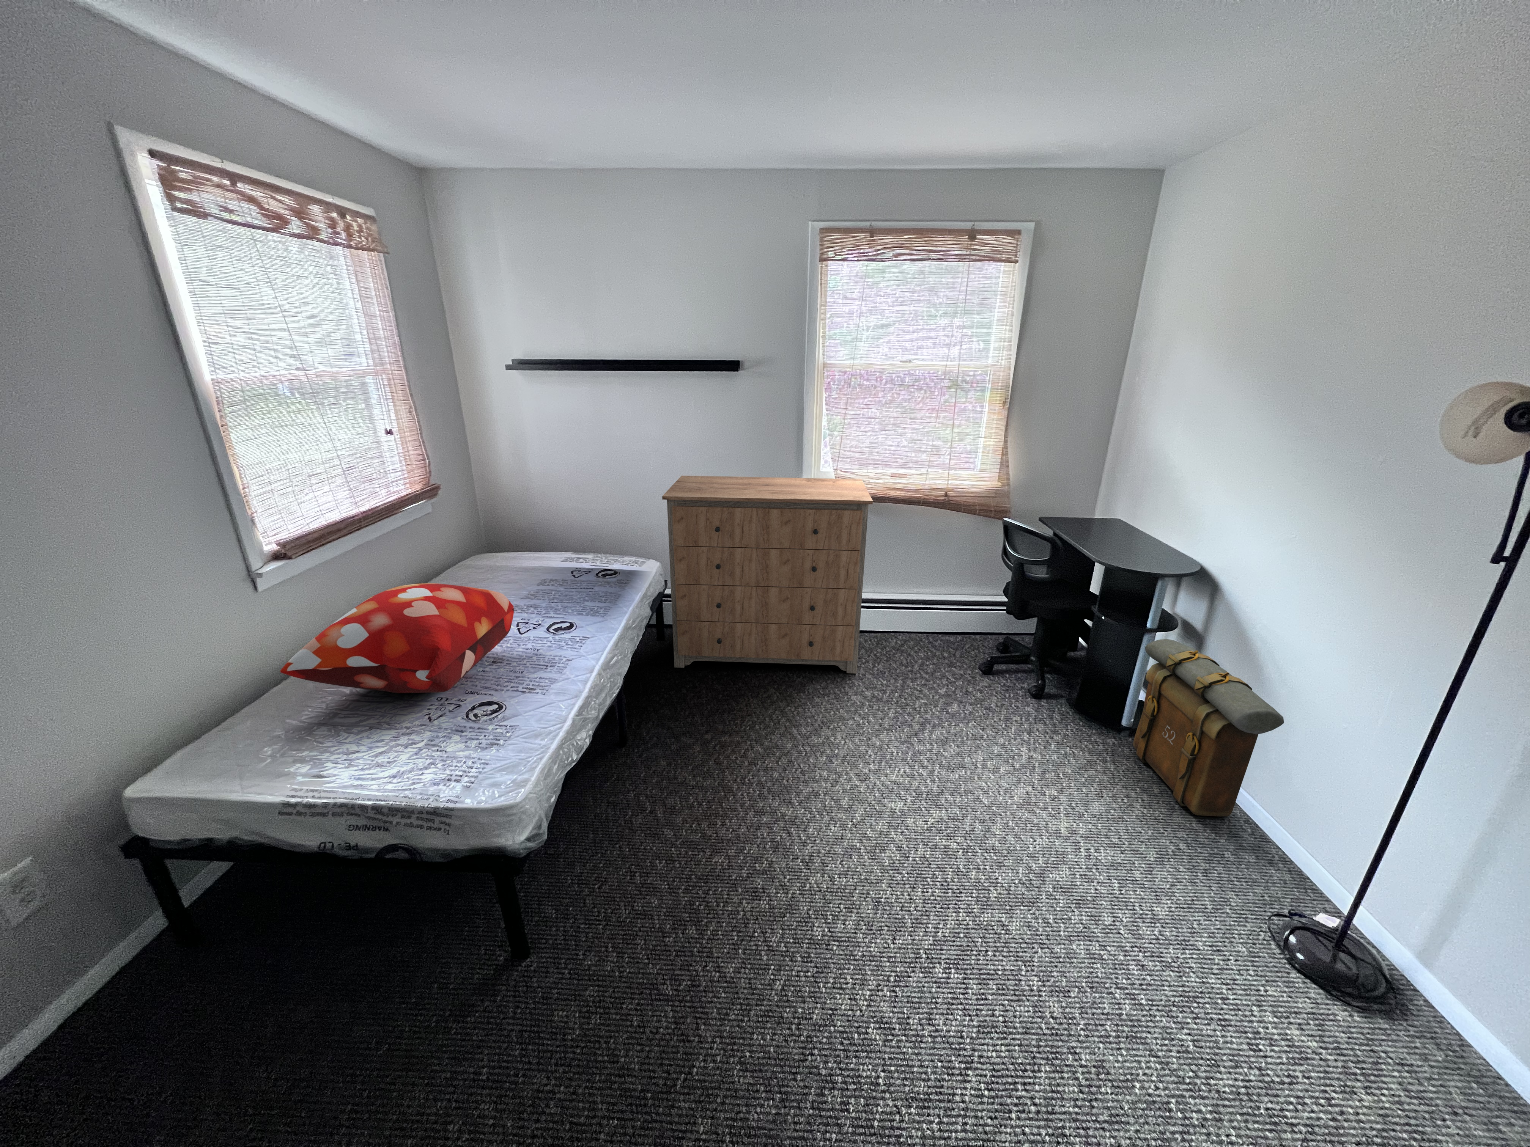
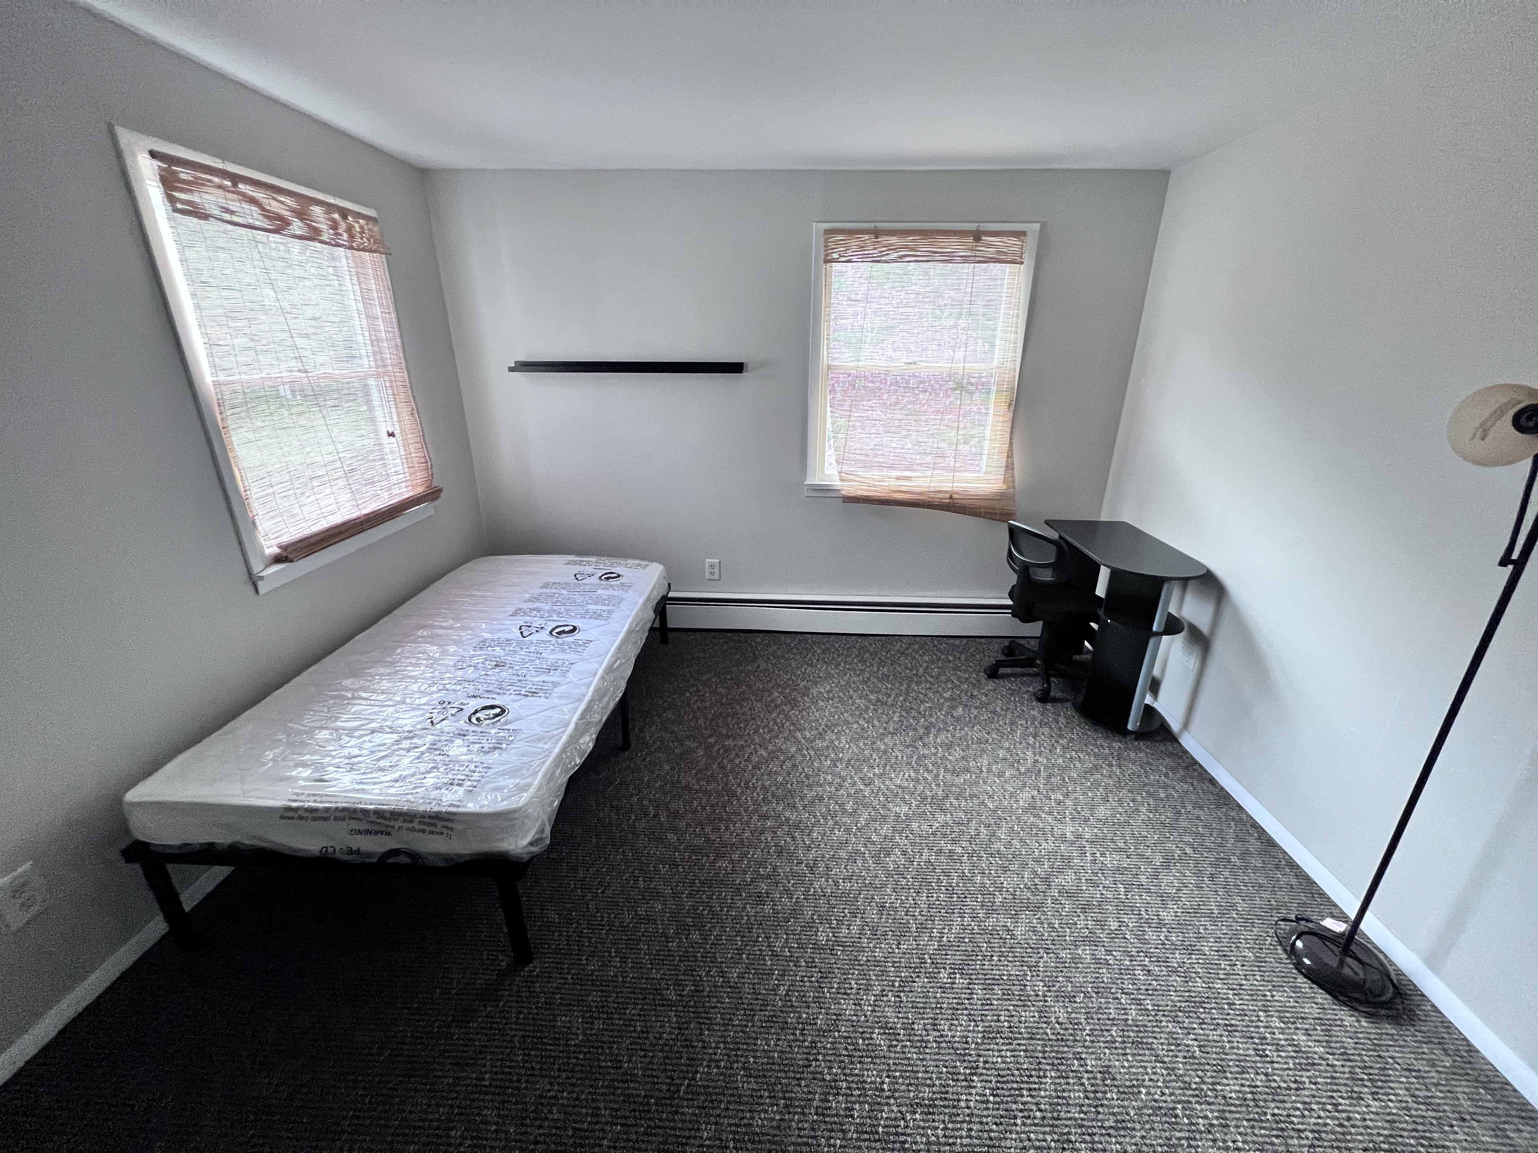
- backpack (1193, 723)
- decorative pillow (413, 635)
- dresser (767, 574)
